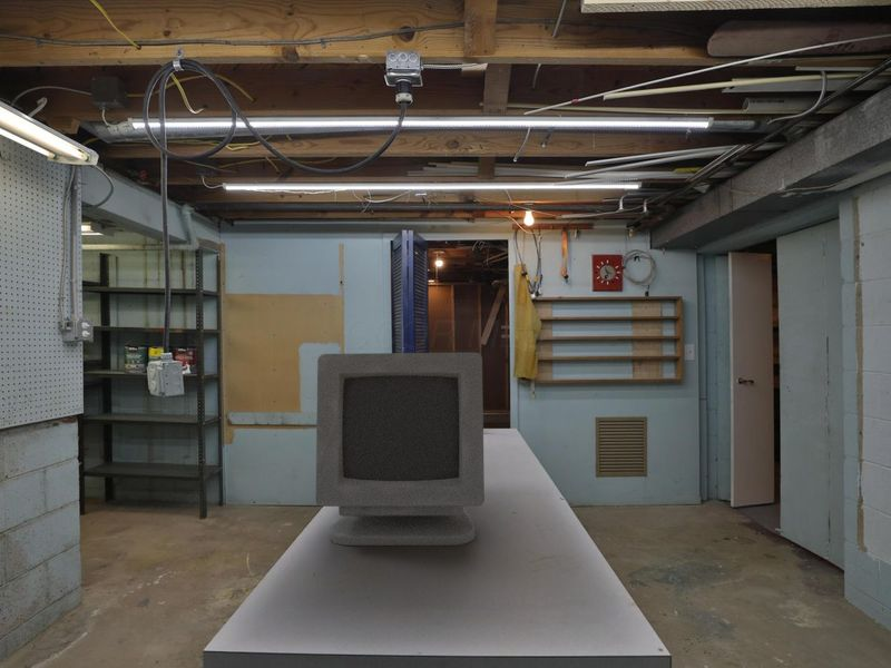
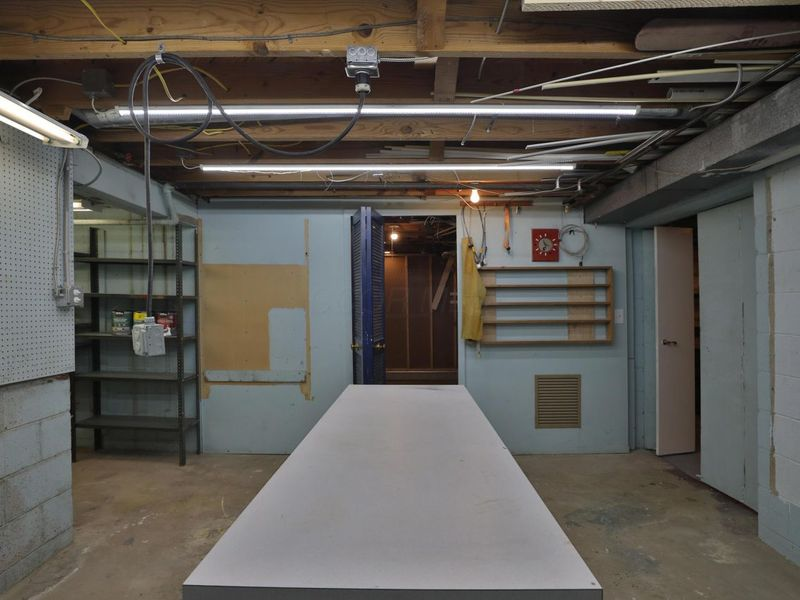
- computer monitor (408, 430)
